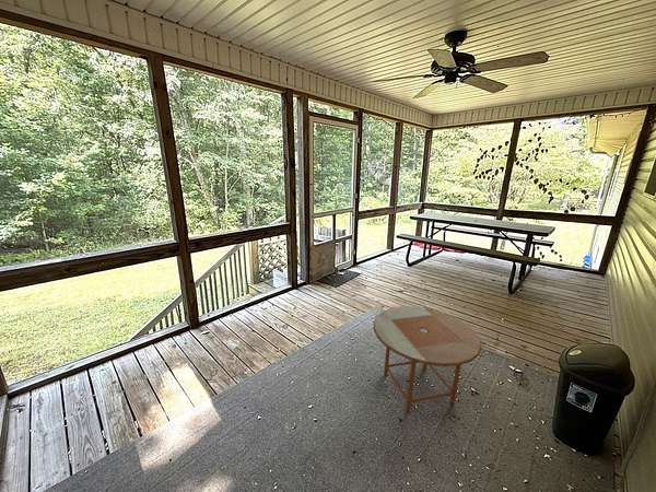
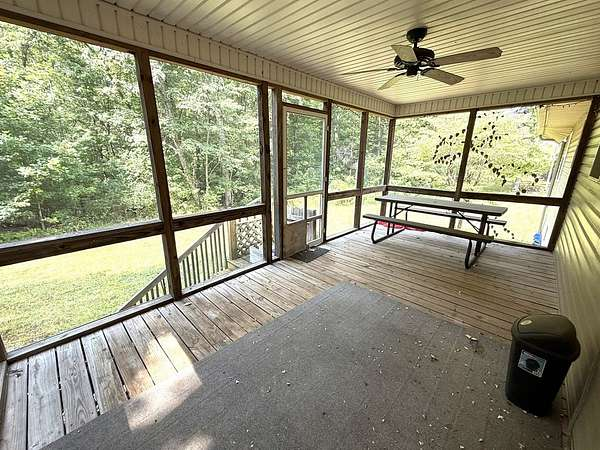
- side table (420, 359)
